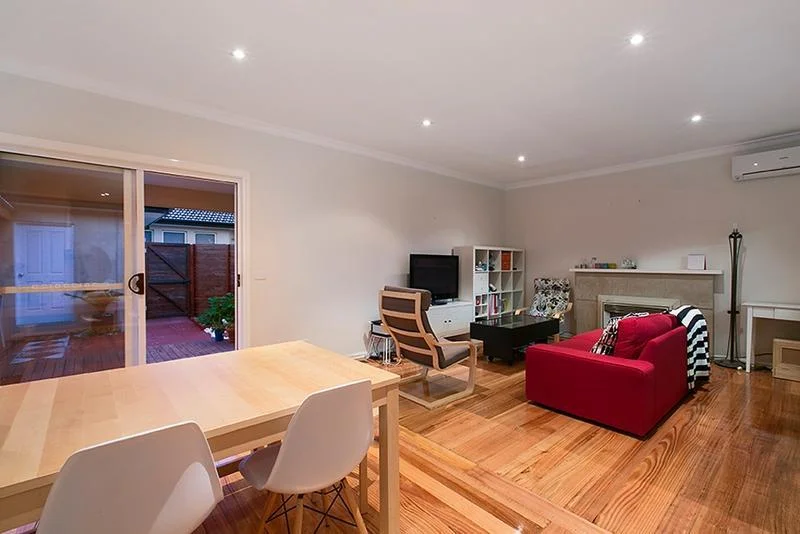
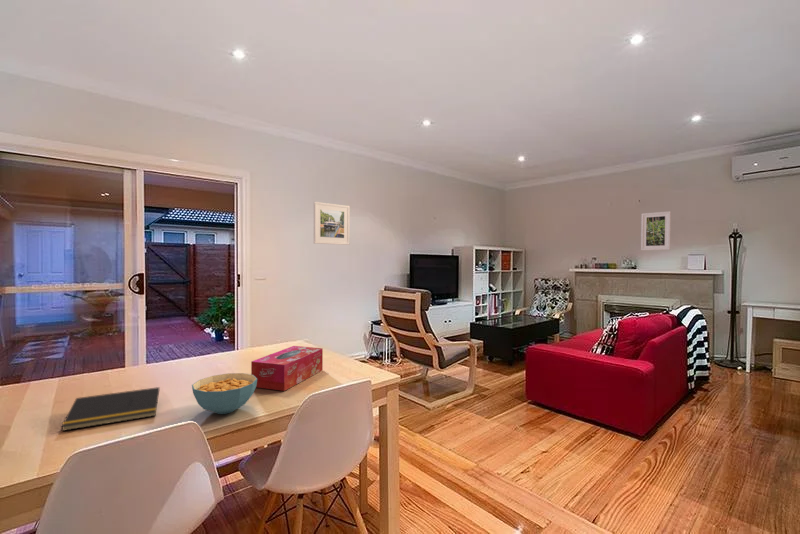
+ cereal bowl (225, 396)
+ tissue box (289, 366)
+ notepad (115, 406)
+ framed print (332, 224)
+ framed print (655, 231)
